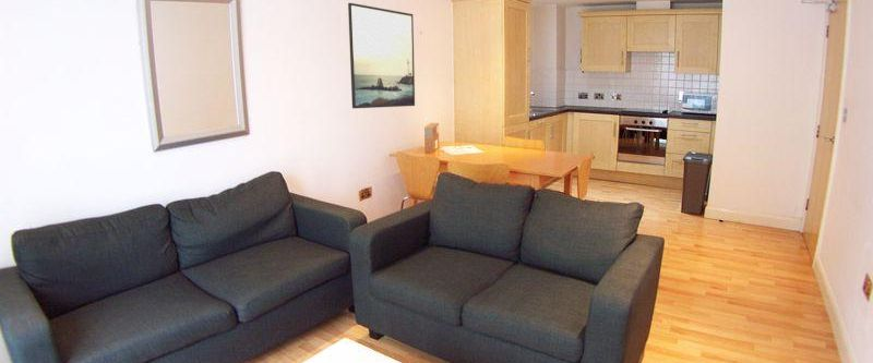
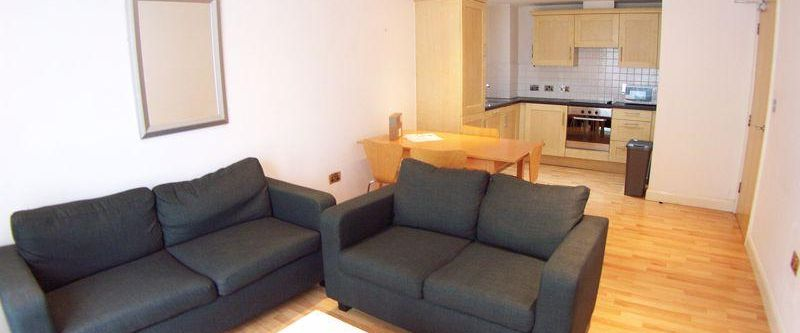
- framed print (384, 58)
